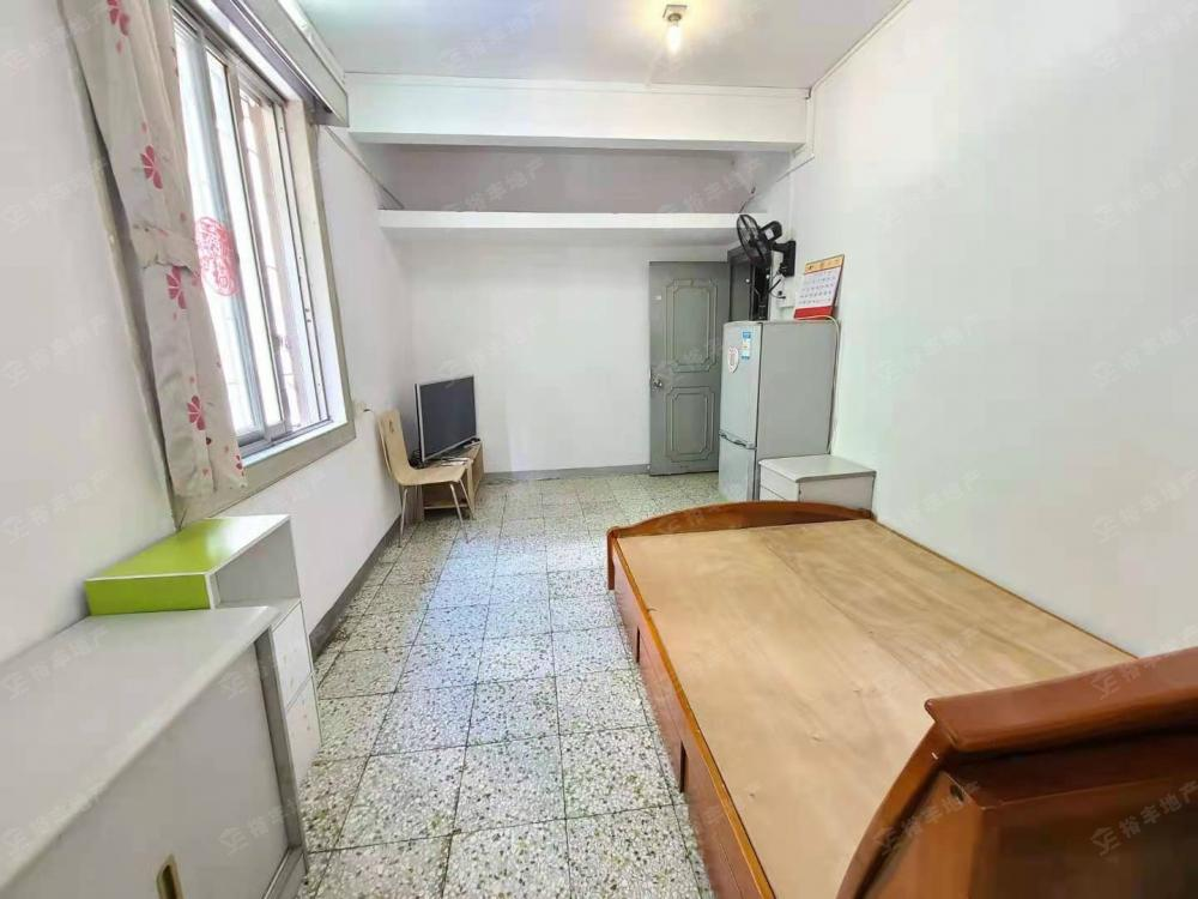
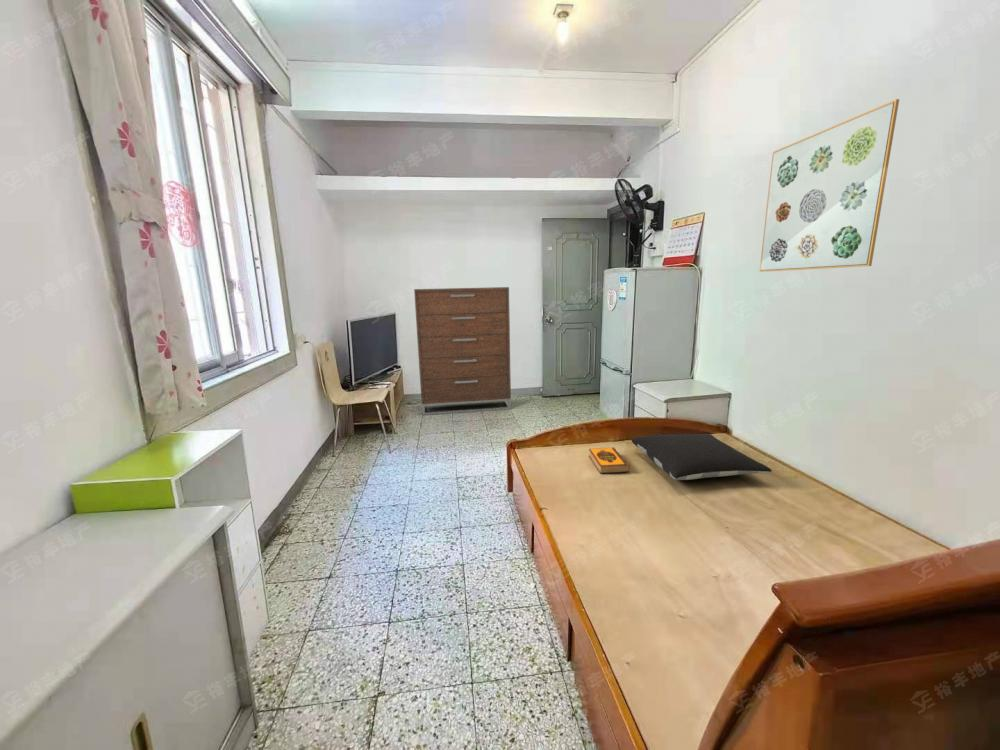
+ hardback book (608, 459)
+ wall art (815, 202)
+ pillow (694, 454)
+ dresser (463, 349)
